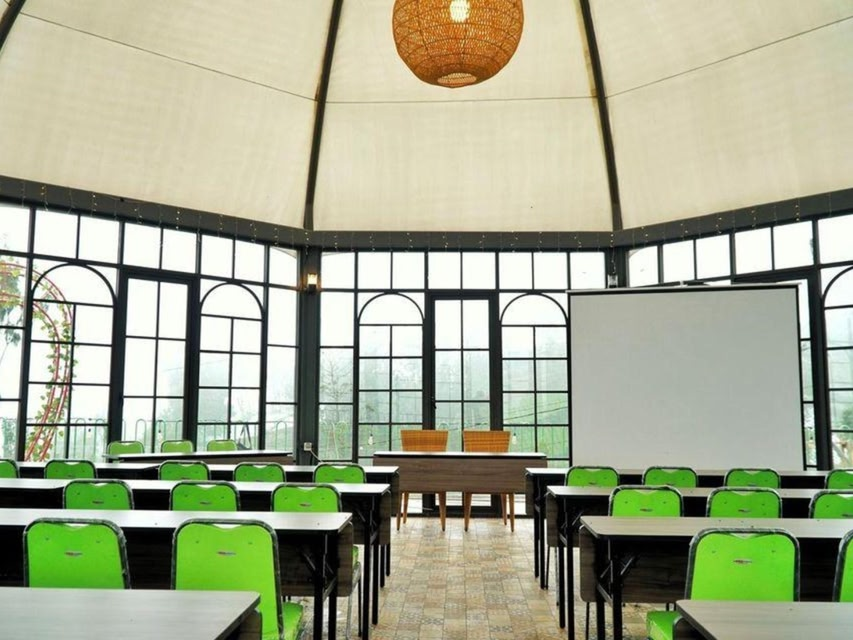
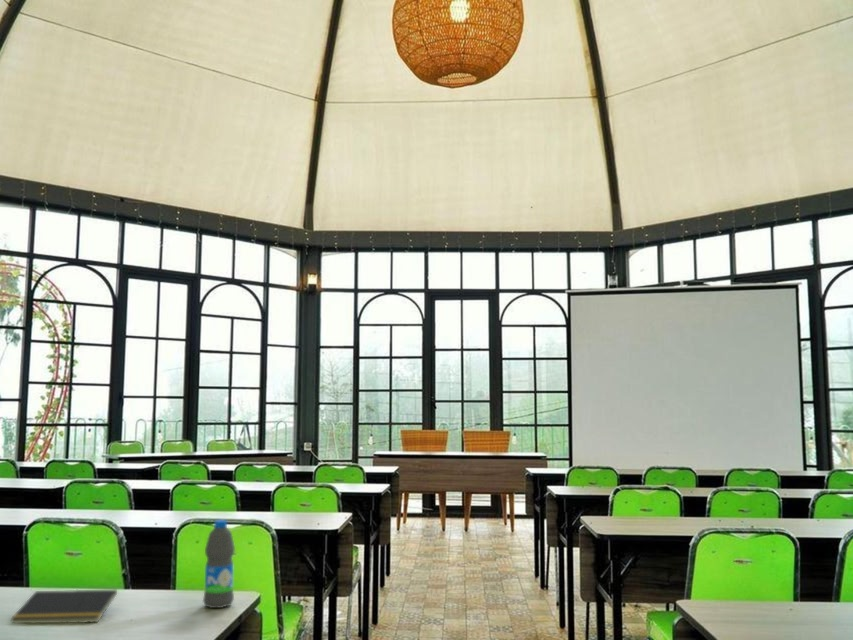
+ water bottle (219, 562)
+ notepad (65, 606)
